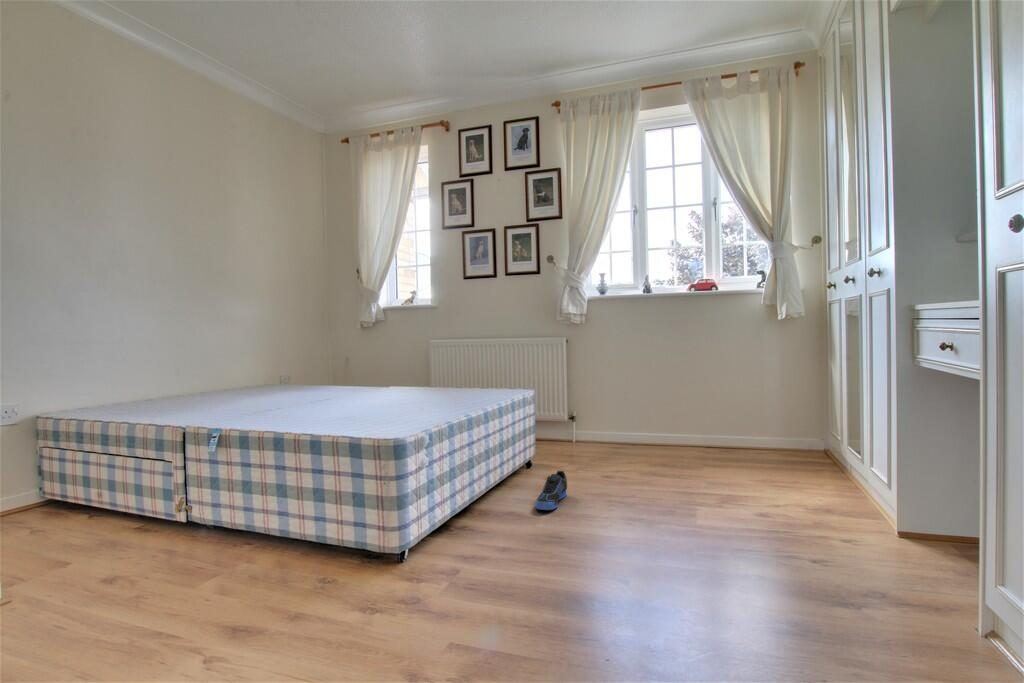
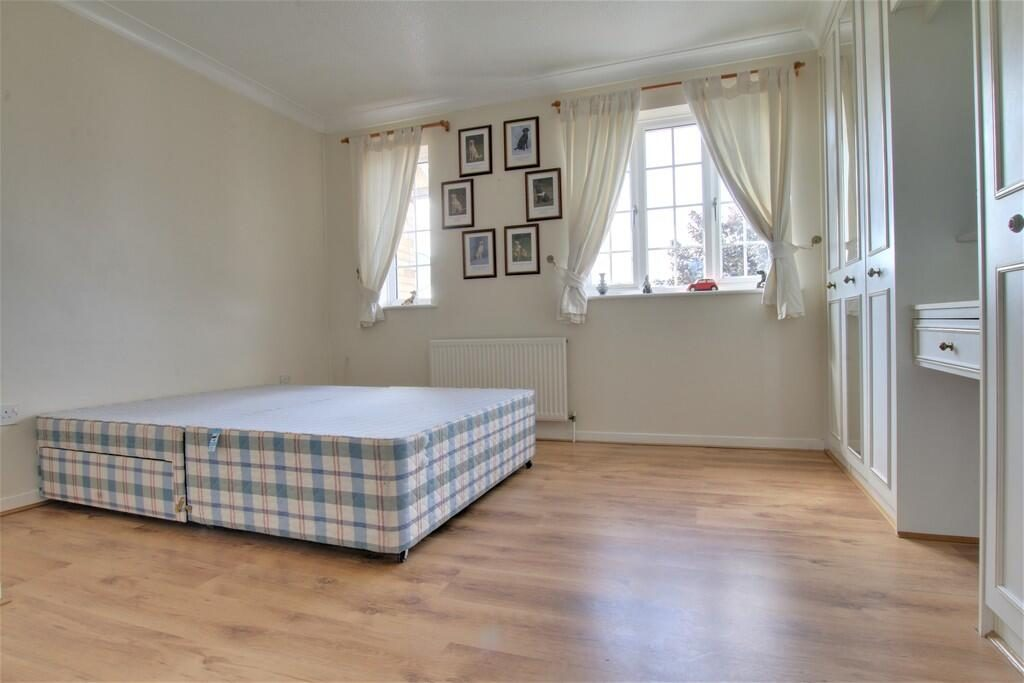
- sneaker (551, 489)
